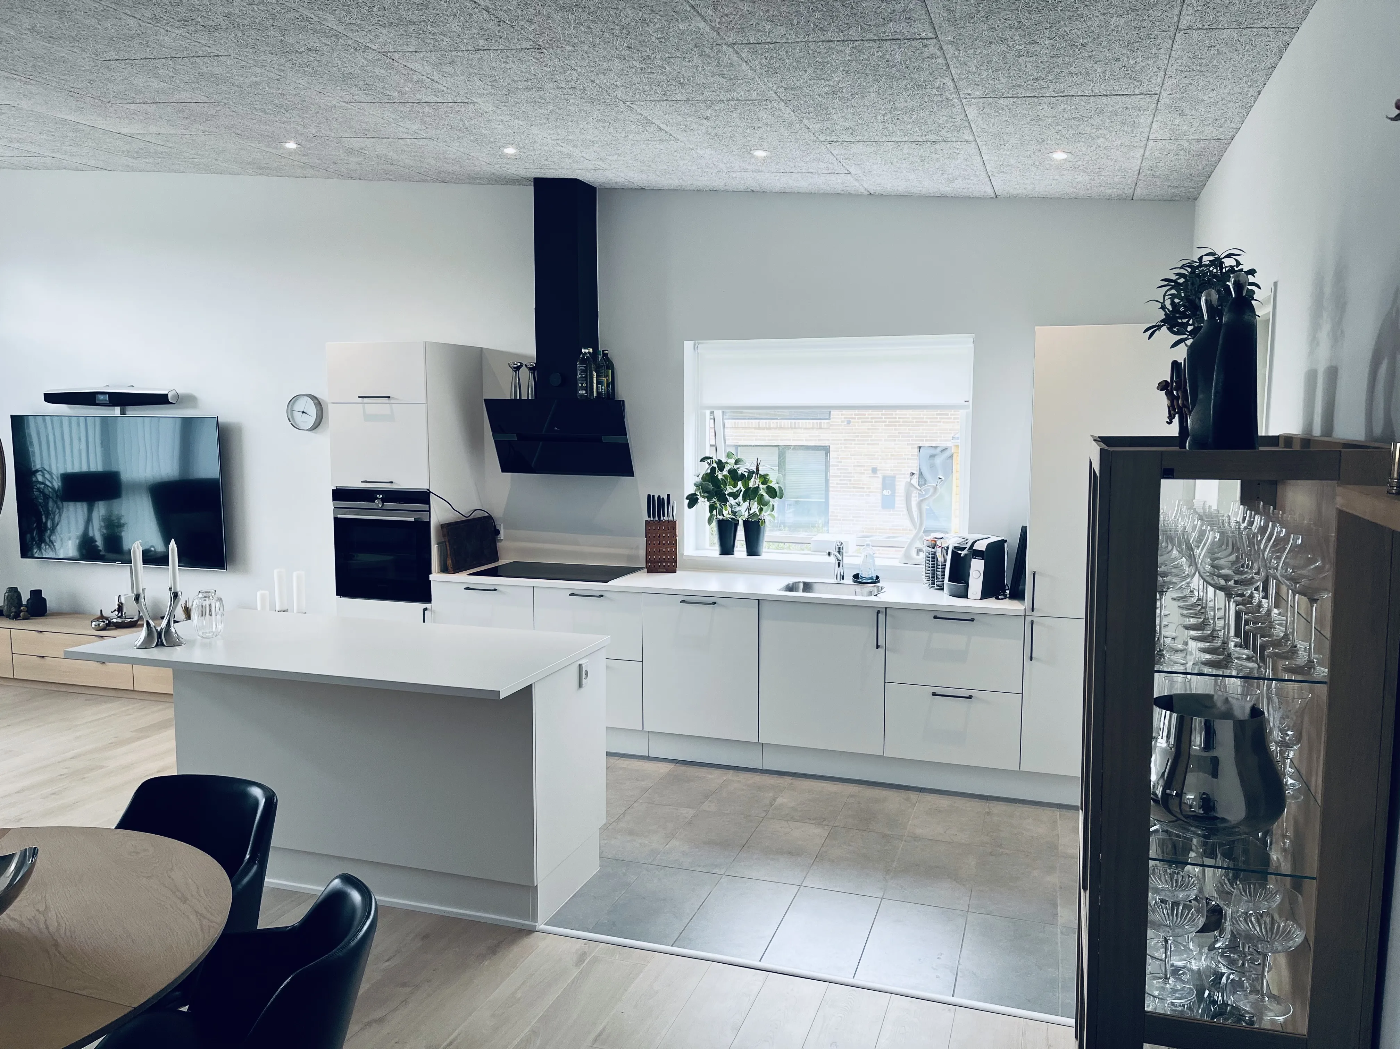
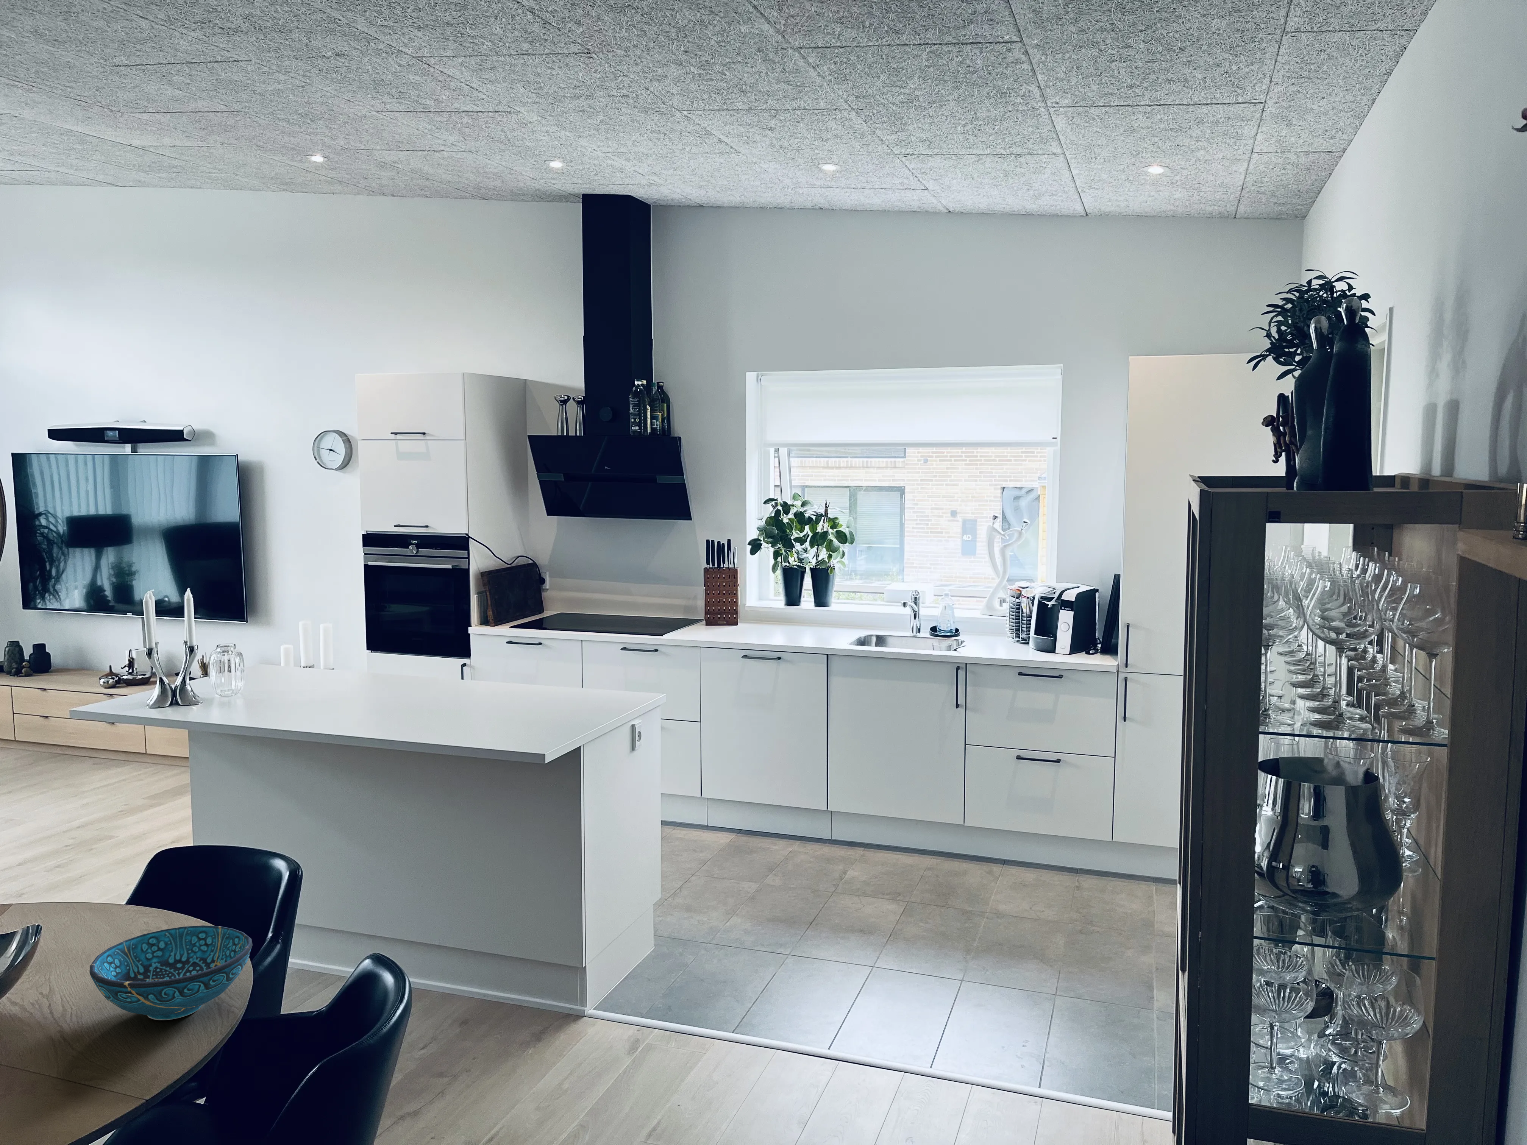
+ decorative bowl (173, 980)
